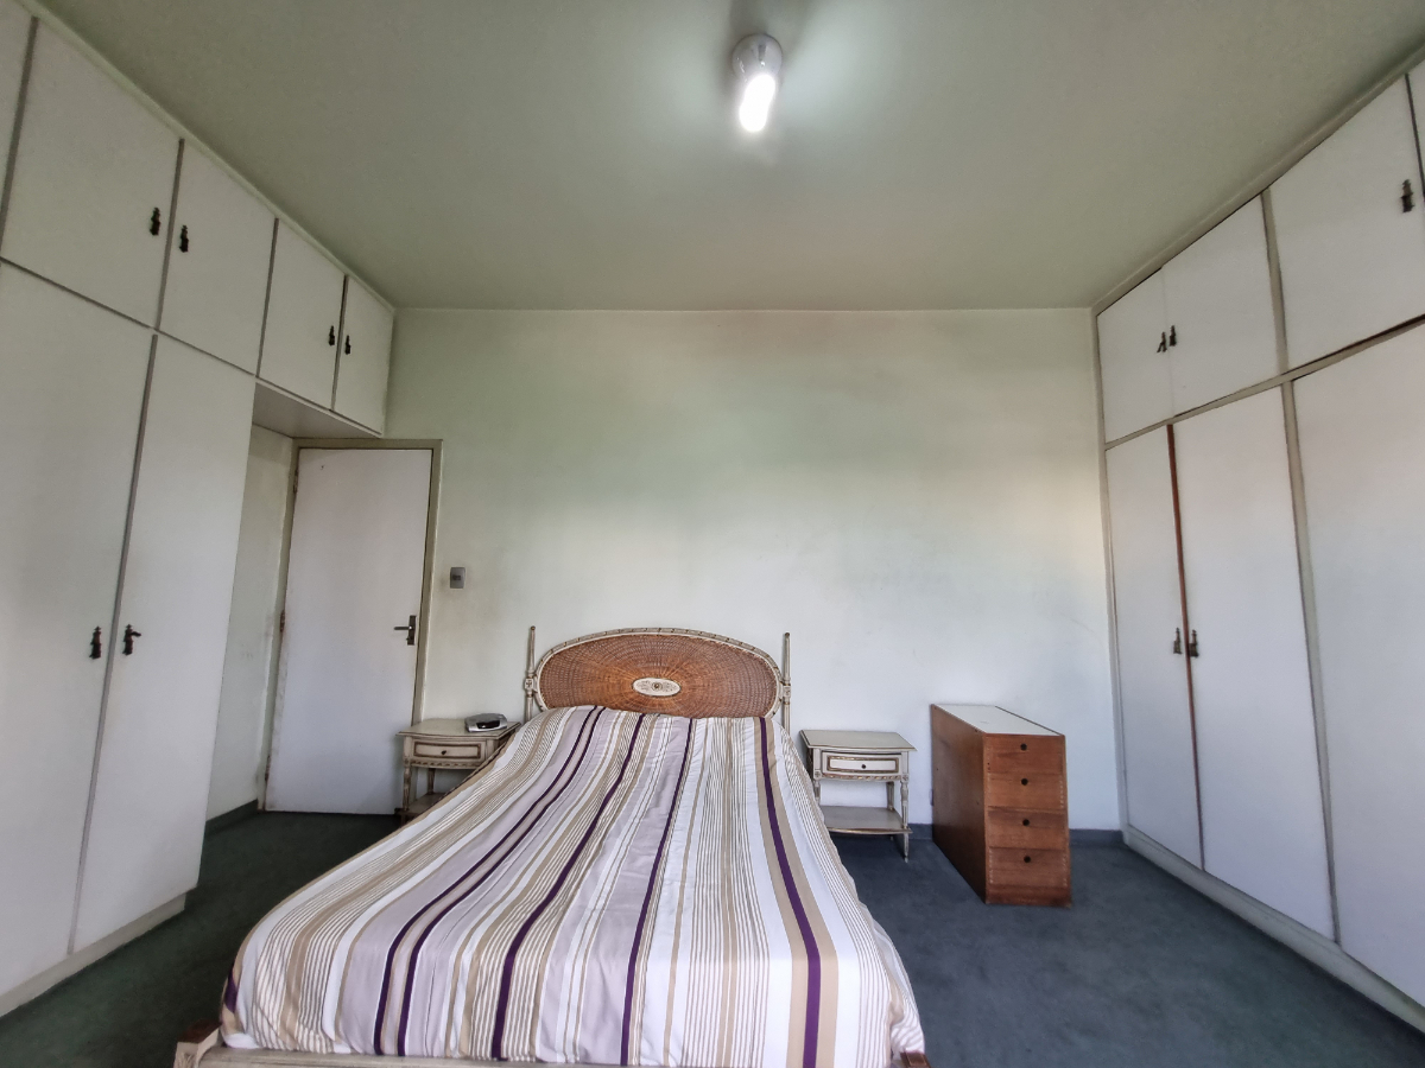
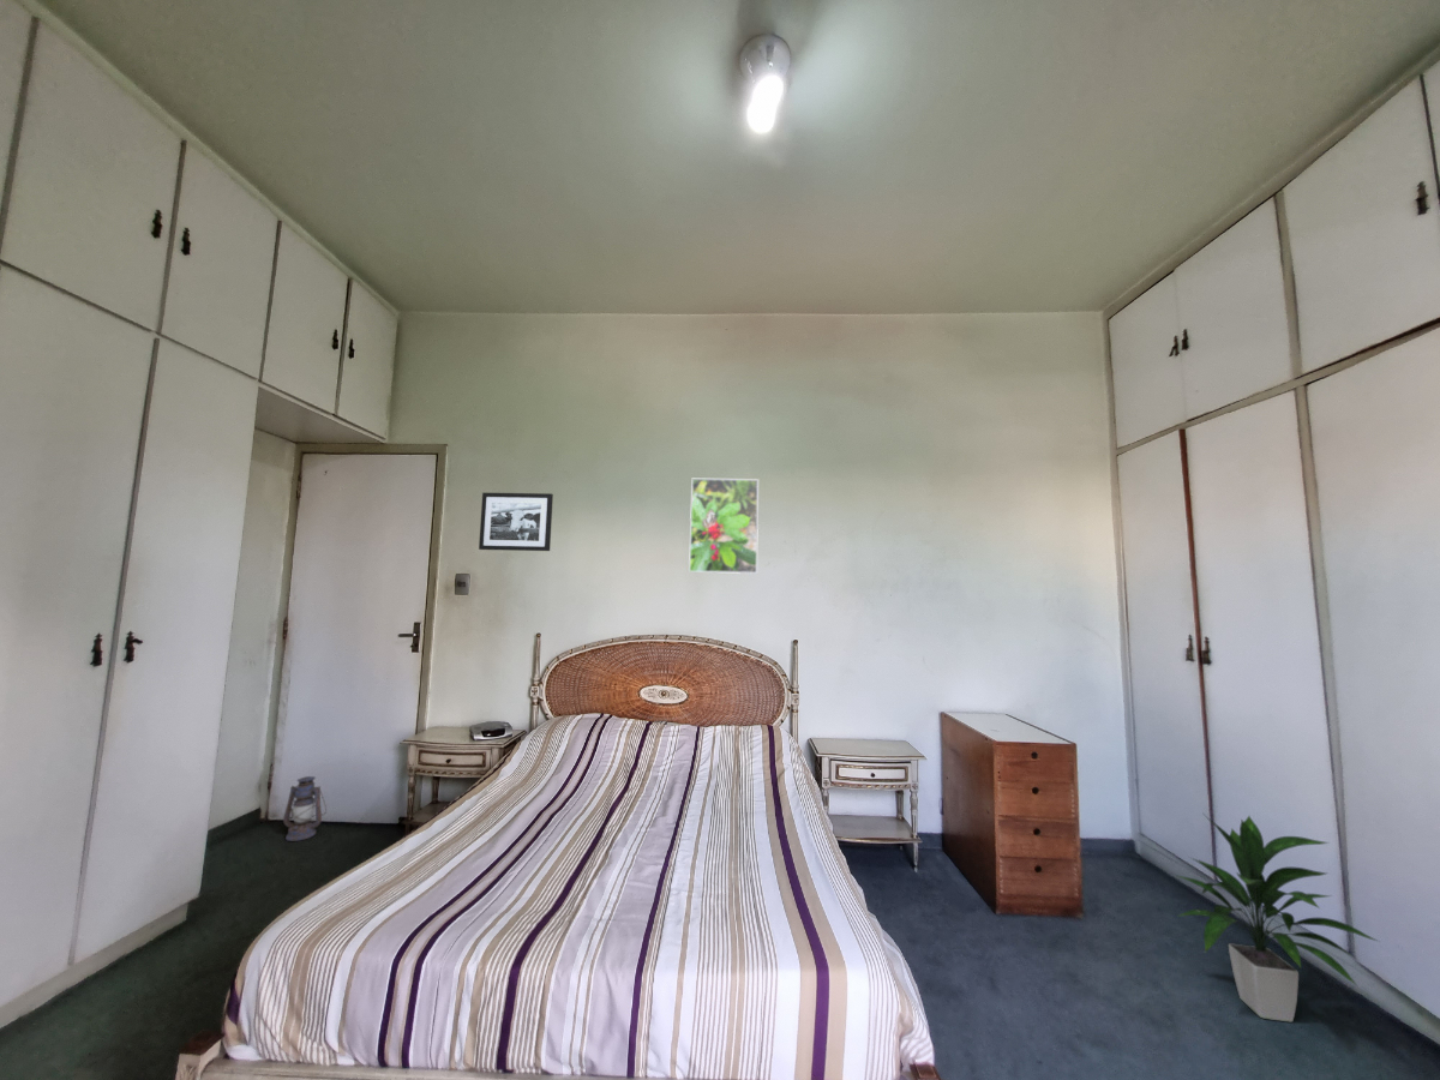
+ lantern (305, 805)
+ picture frame (516, 521)
+ indoor plant (1258, 908)
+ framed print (724, 524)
